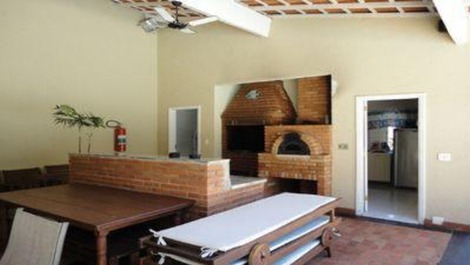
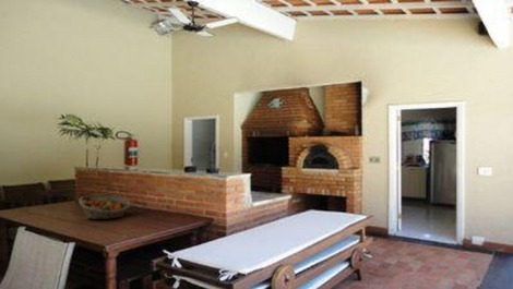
+ fruit basket (105, 206)
